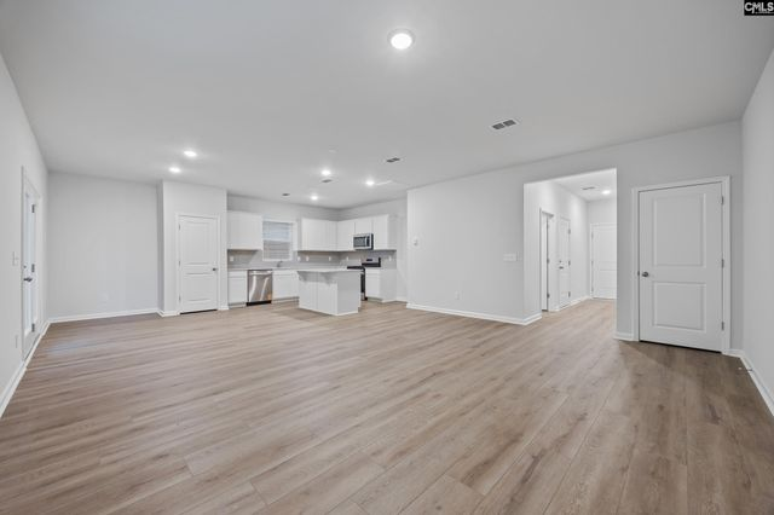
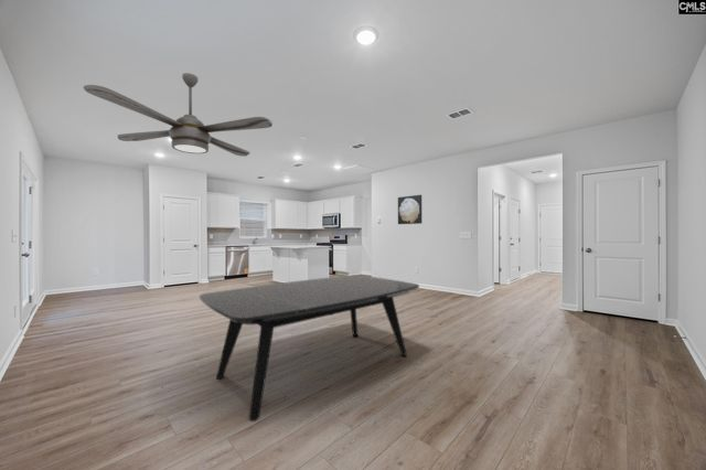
+ ceiling fan (190, 113)
+ dining table (314, 318)
+ wall art (409, 210)
